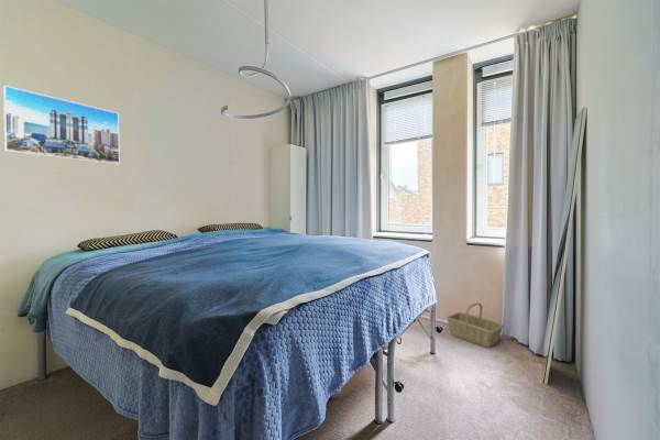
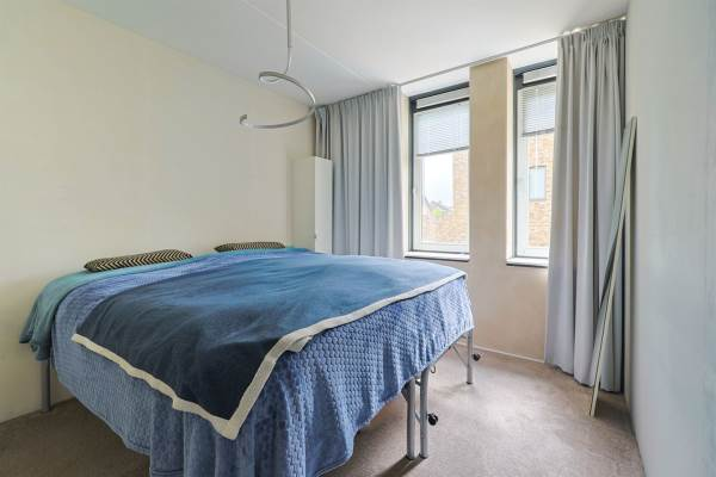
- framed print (68, 130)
- basket (473, 321)
